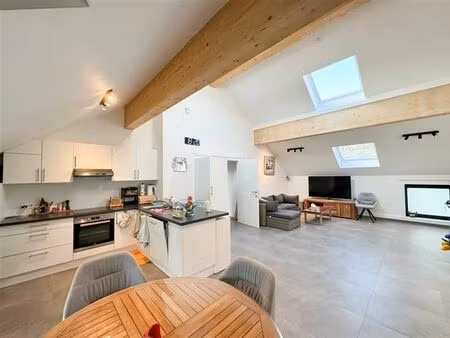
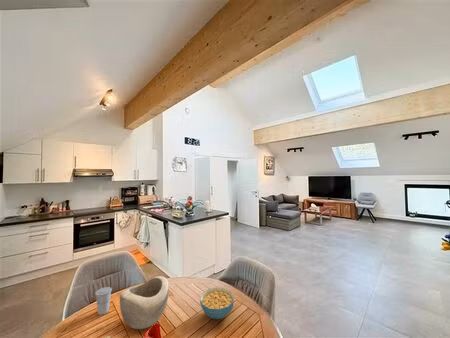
+ cereal bowl (217, 306)
+ decorative bowl (145, 302)
+ cup (103, 300)
